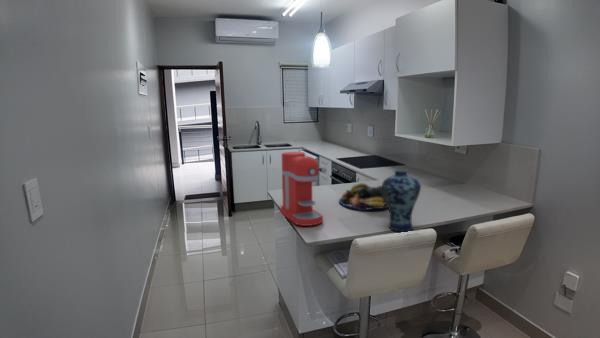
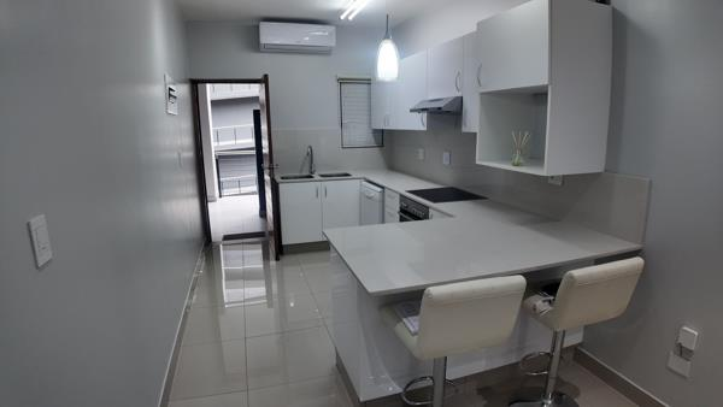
- vase (400, 199)
- fruit bowl (365, 192)
- coffee maker (302, 186)
